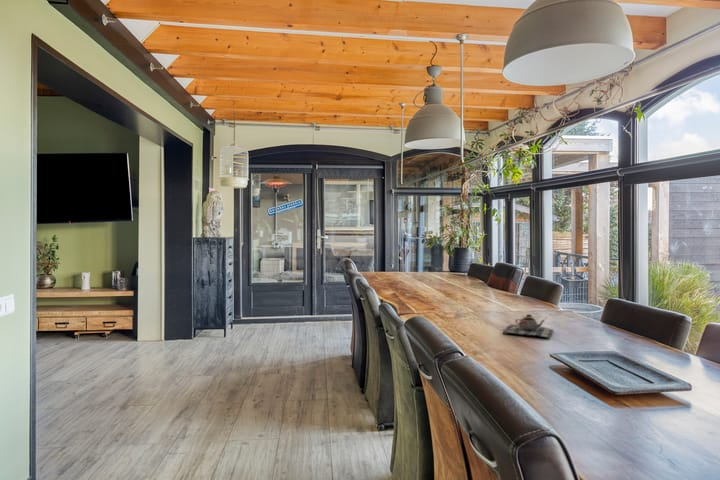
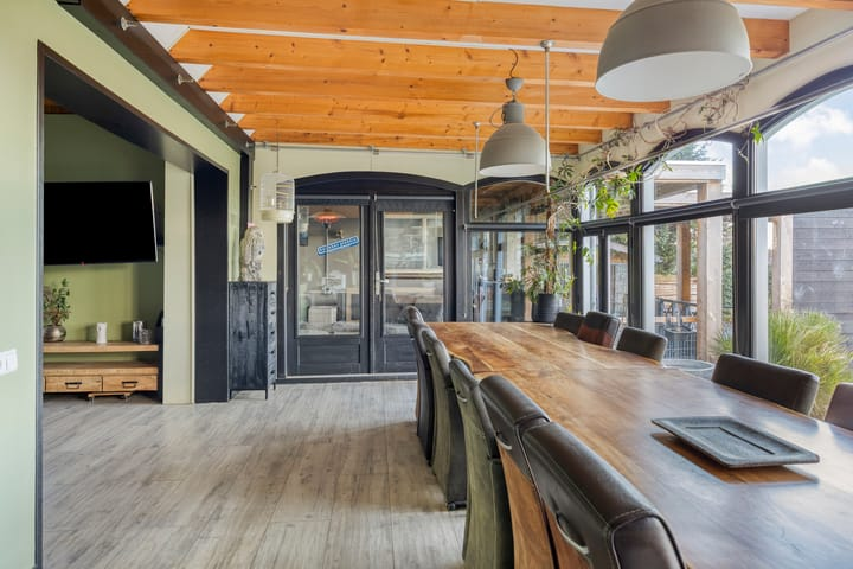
- teapot (528, 323)
